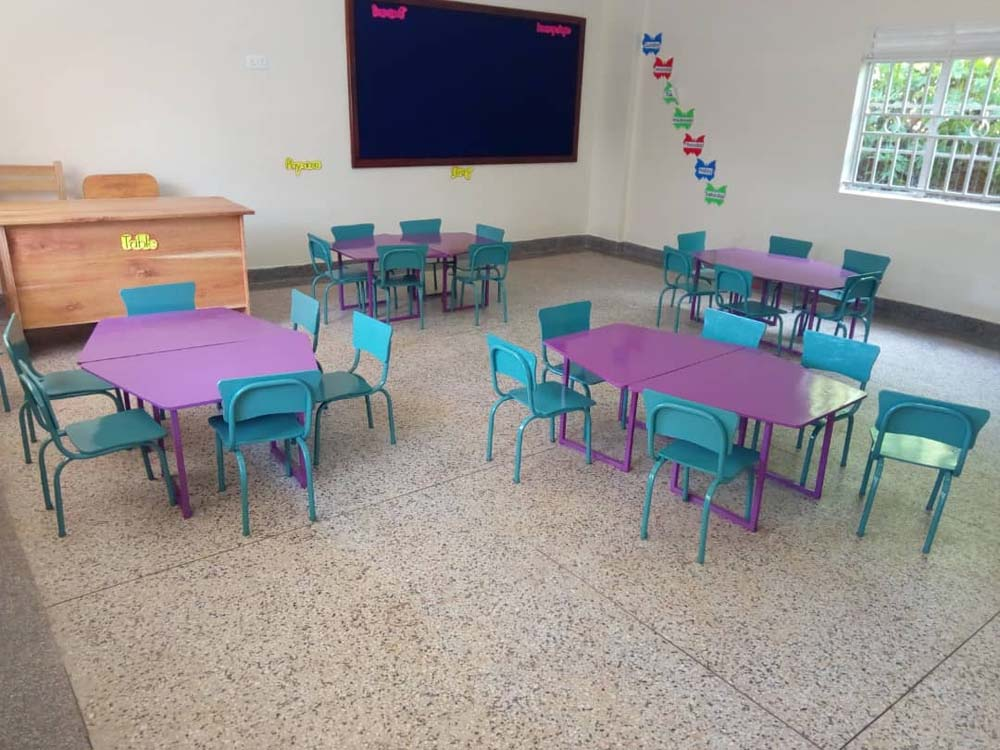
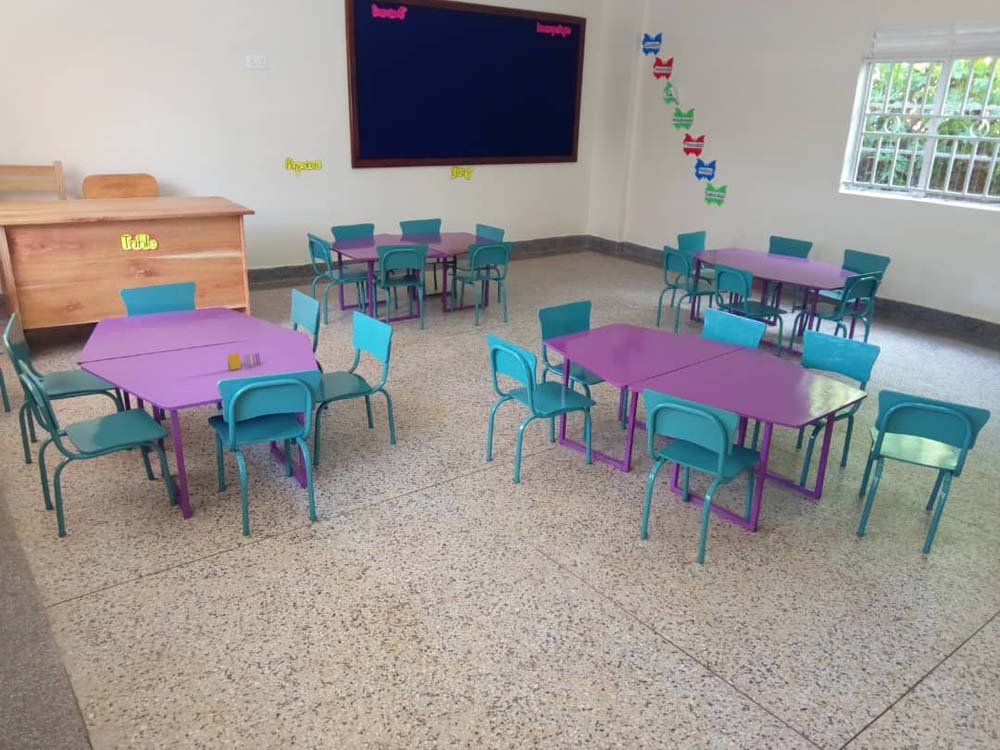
+ crayon (244, 360)
